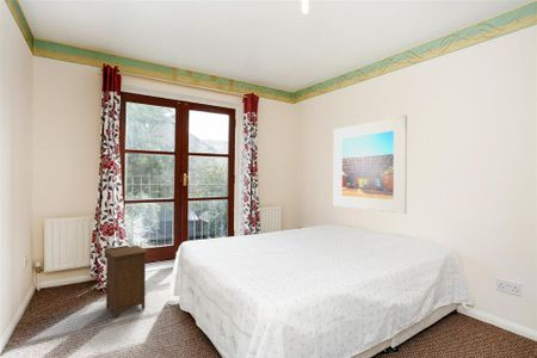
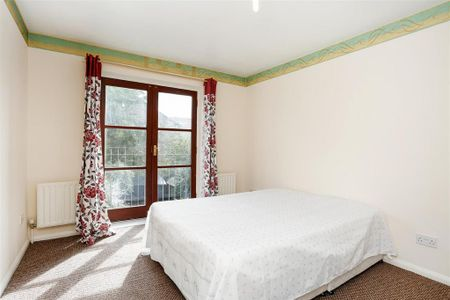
- nightstand (123, 277)
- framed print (365, 166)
